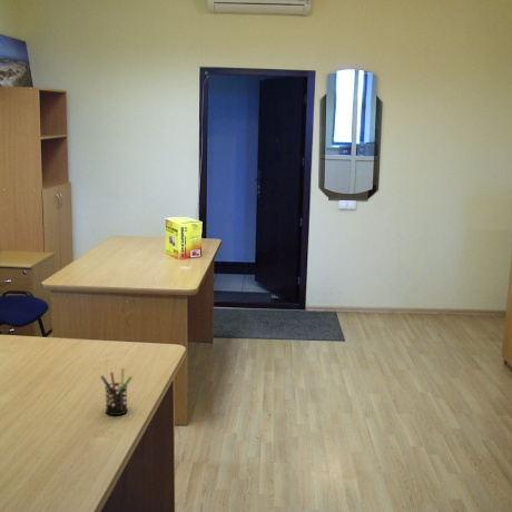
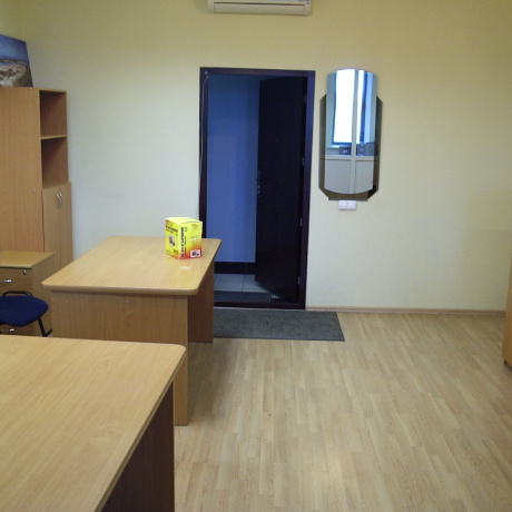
- pen holder (118, 391)
